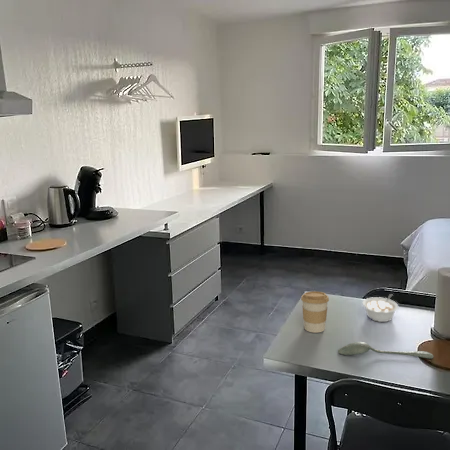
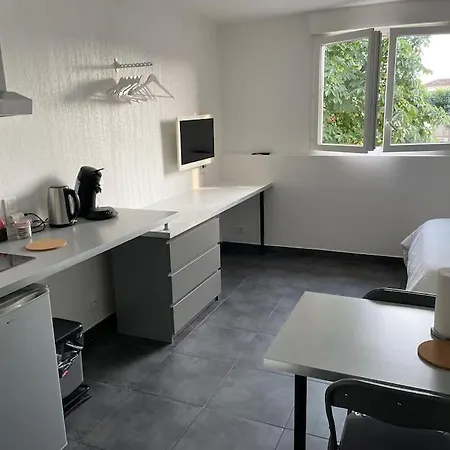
- coffee cup (314, 310)
- legume (379, 308)
- spoon (384, 351)
